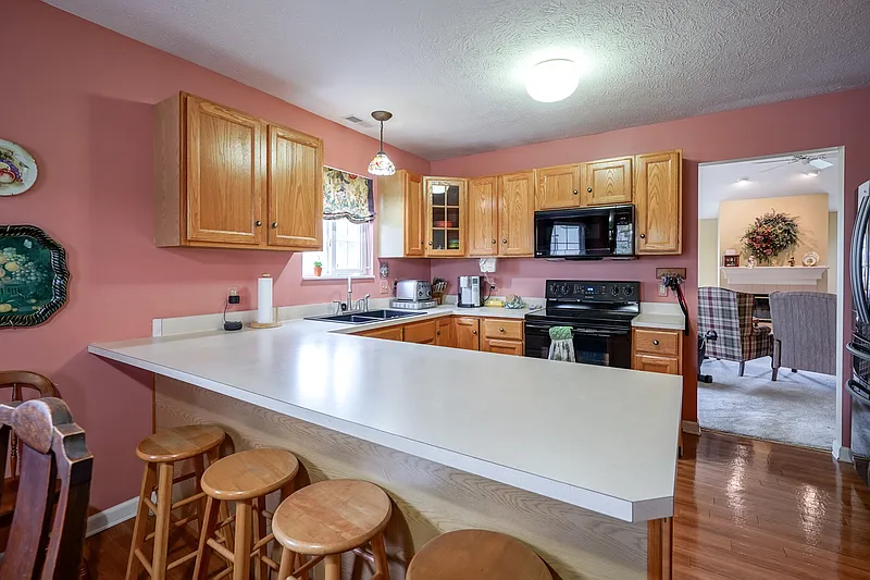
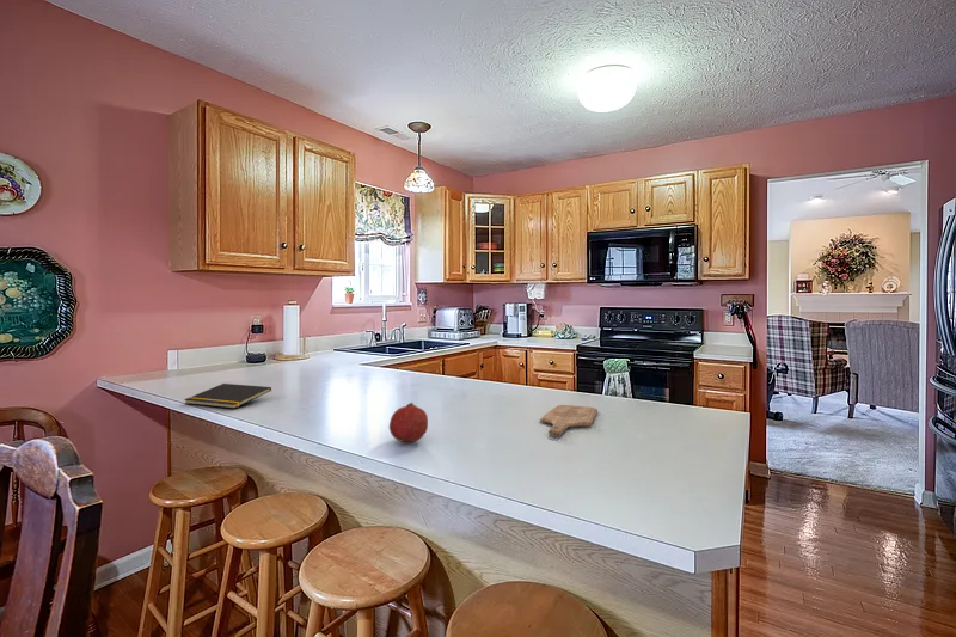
+ fruit (409, 422)
+ notepad (228, 394)
+ cutting board (566, 418)
